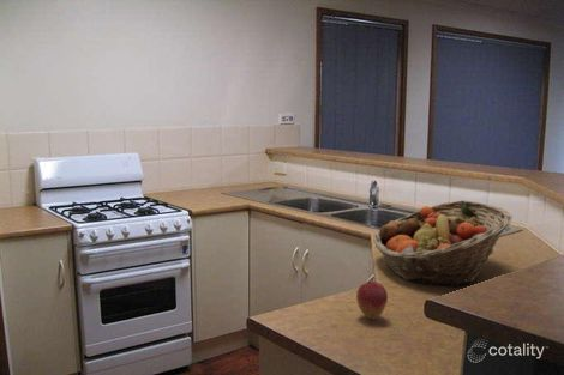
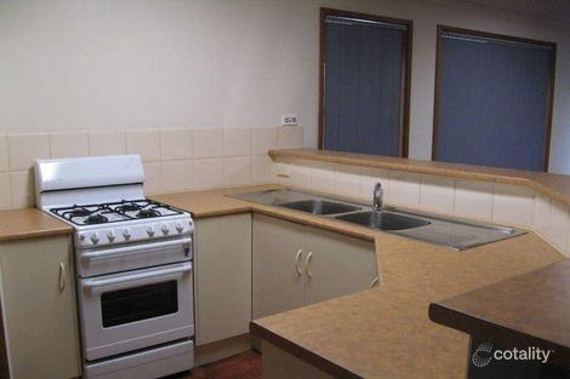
- fruit basket (438, 238)
- fruit (371, 300)
